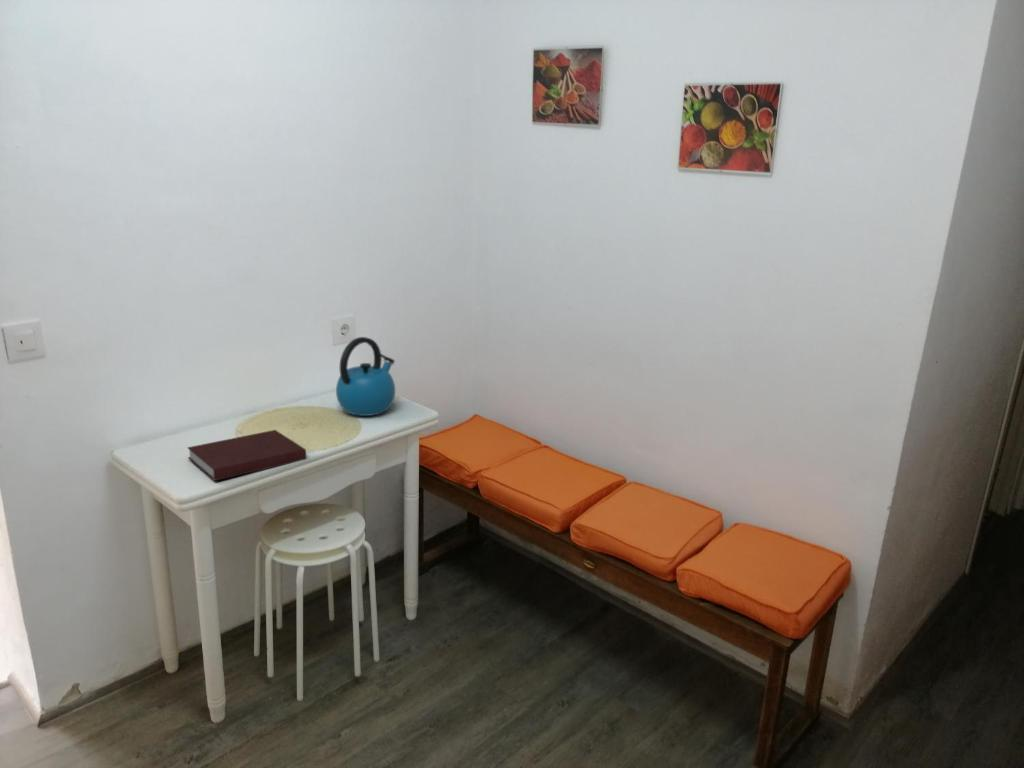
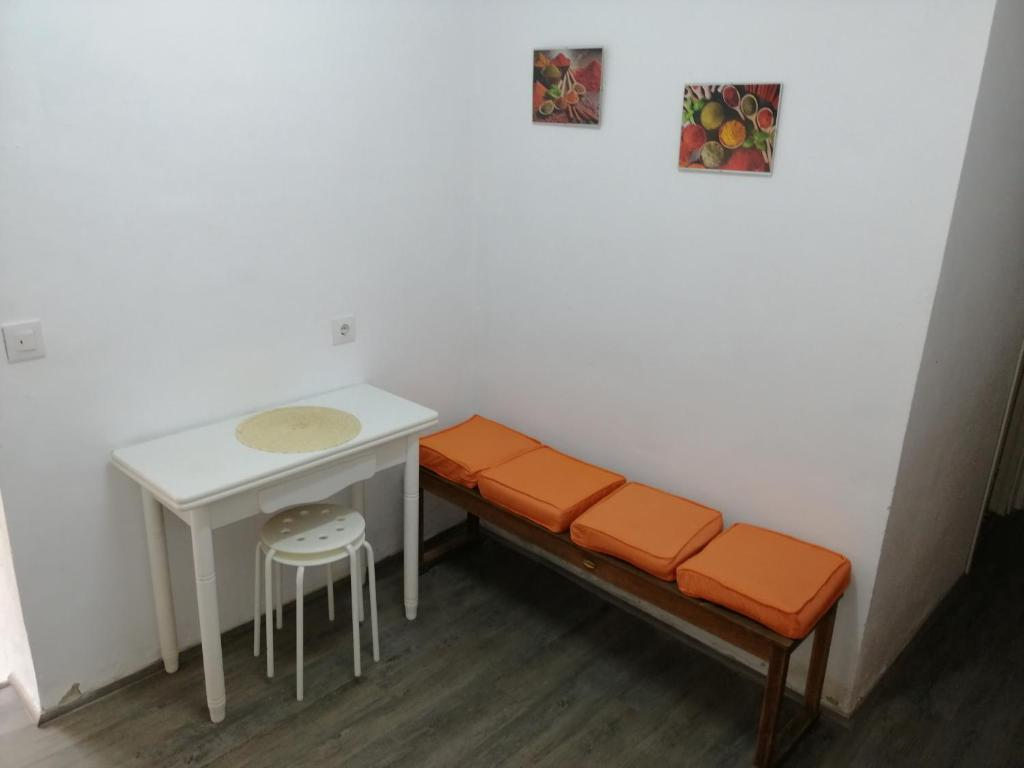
- notebook (247, 453)
- kettle (368, 373)
